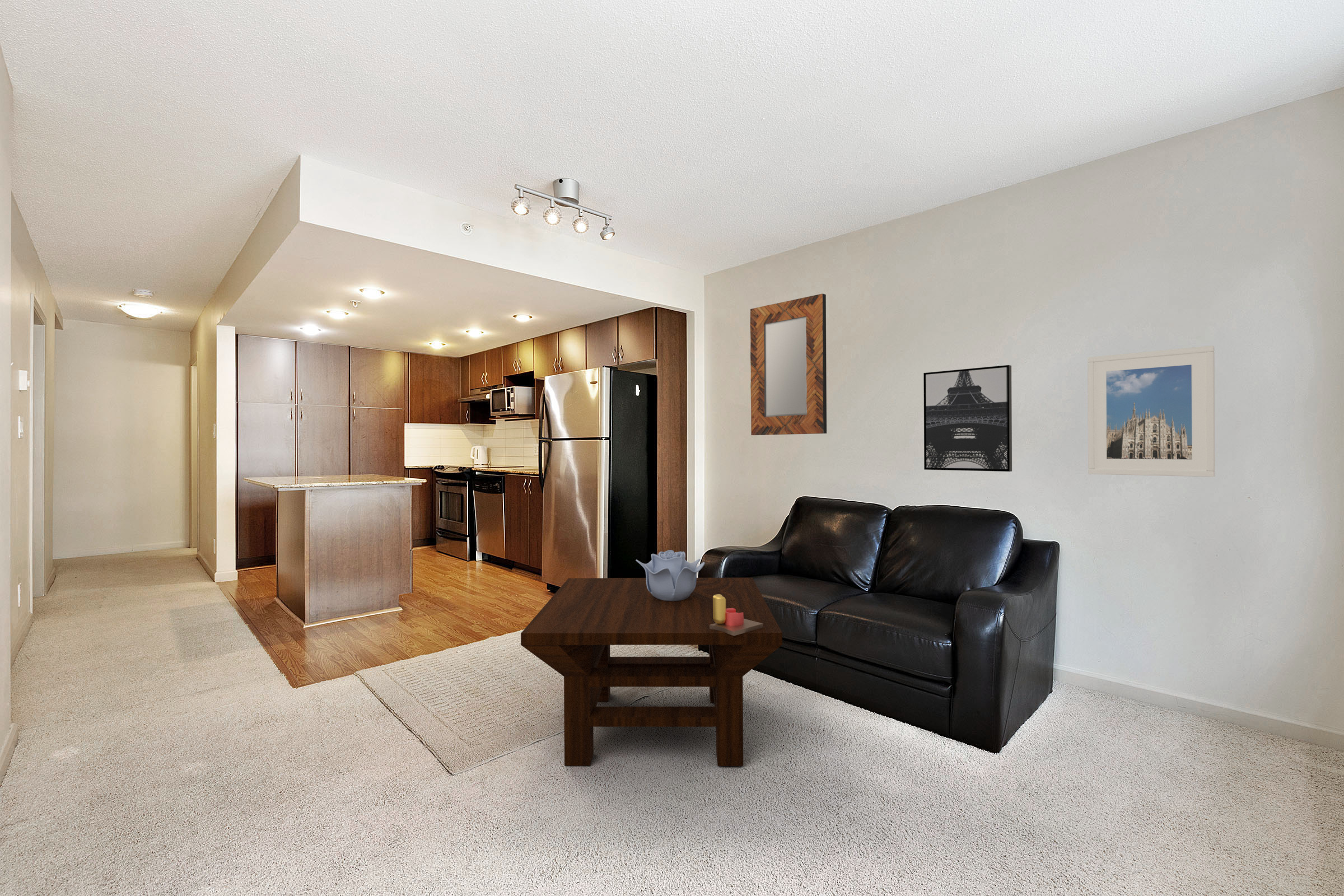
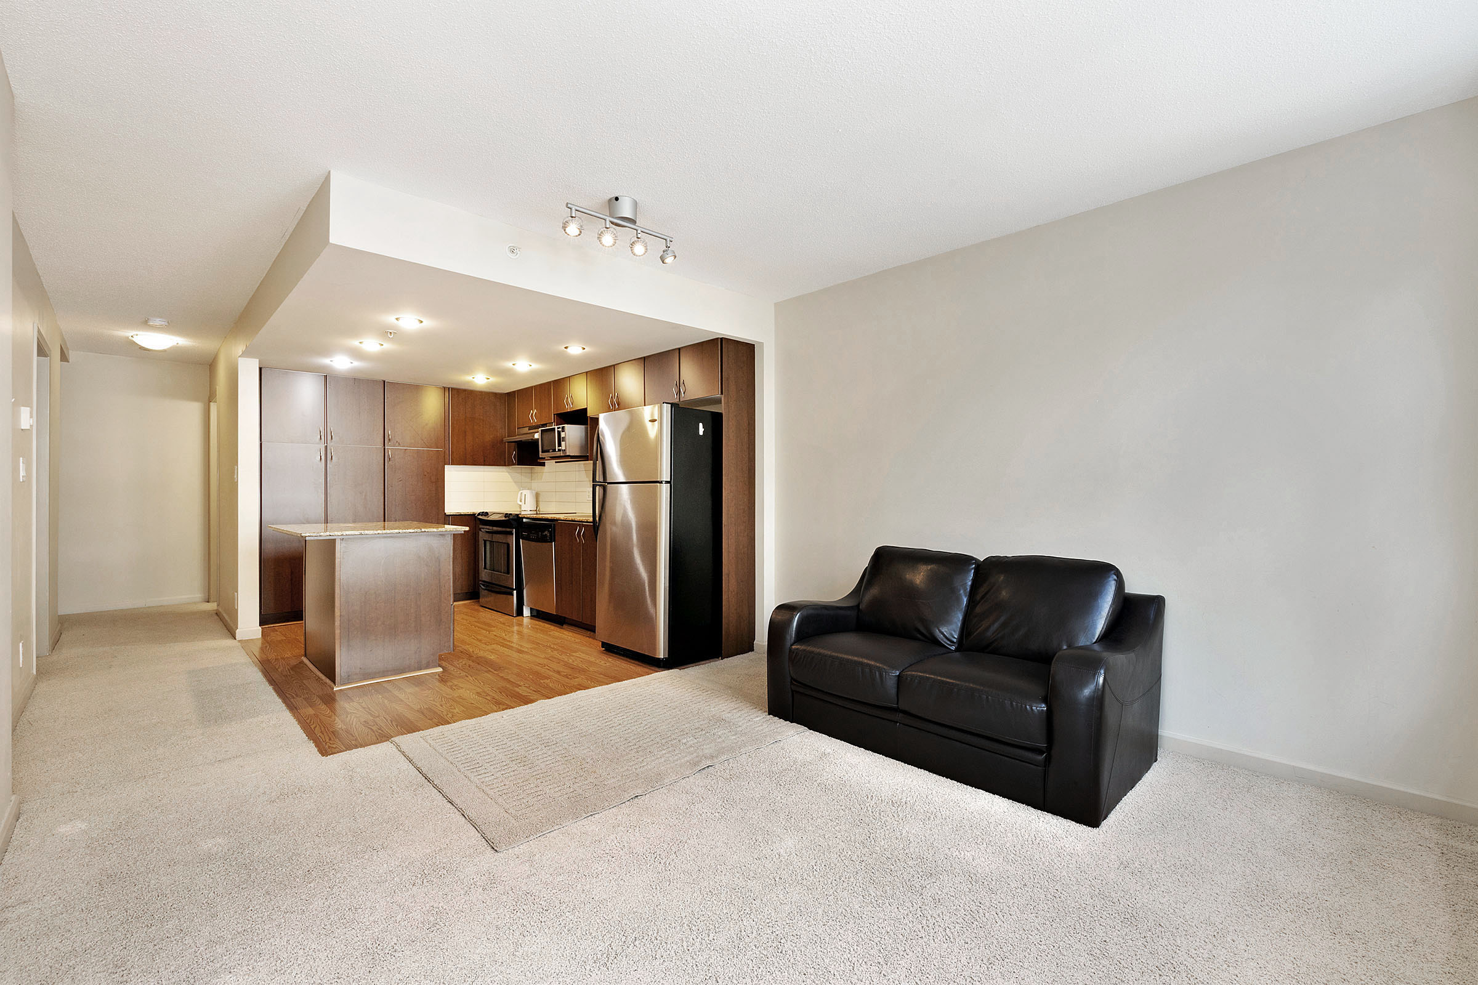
- wall art (965, 419)
- home mirror (786, 368)
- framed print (1147, 413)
- candle (735, 611)
- decorative bowl (671, 574)
- coffee table (656, 663)
